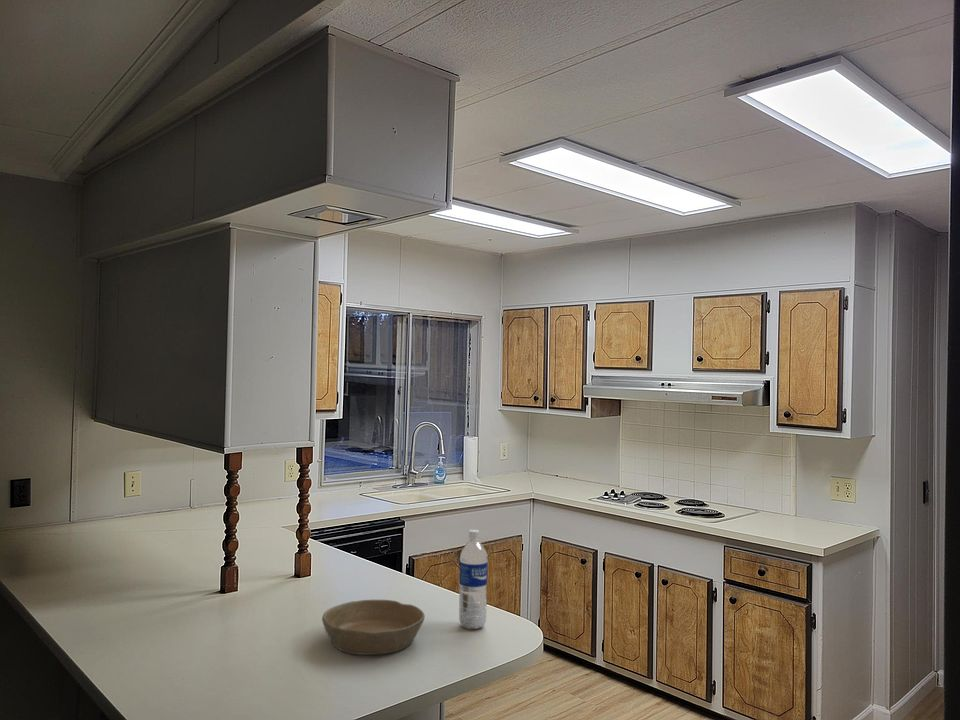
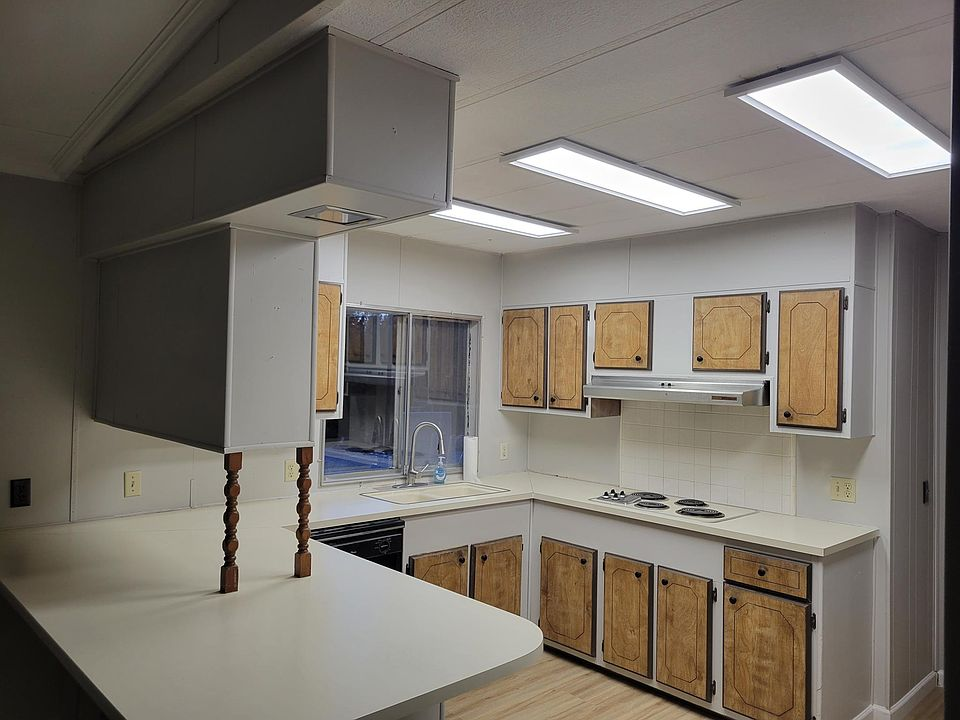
- bowl (373, 626)
- water bottle (473, 578)
